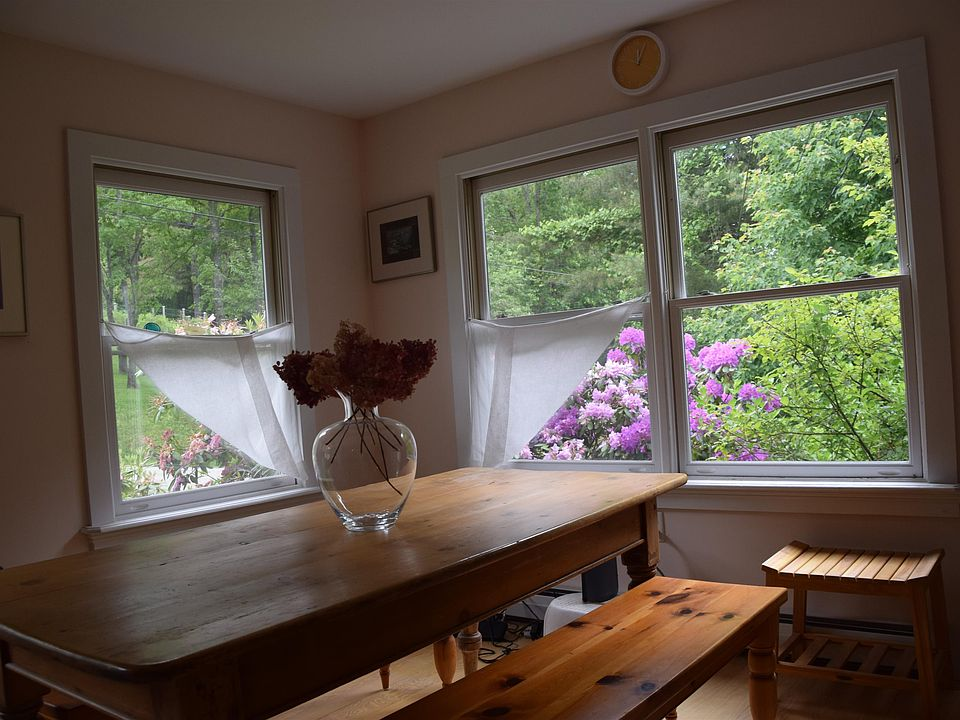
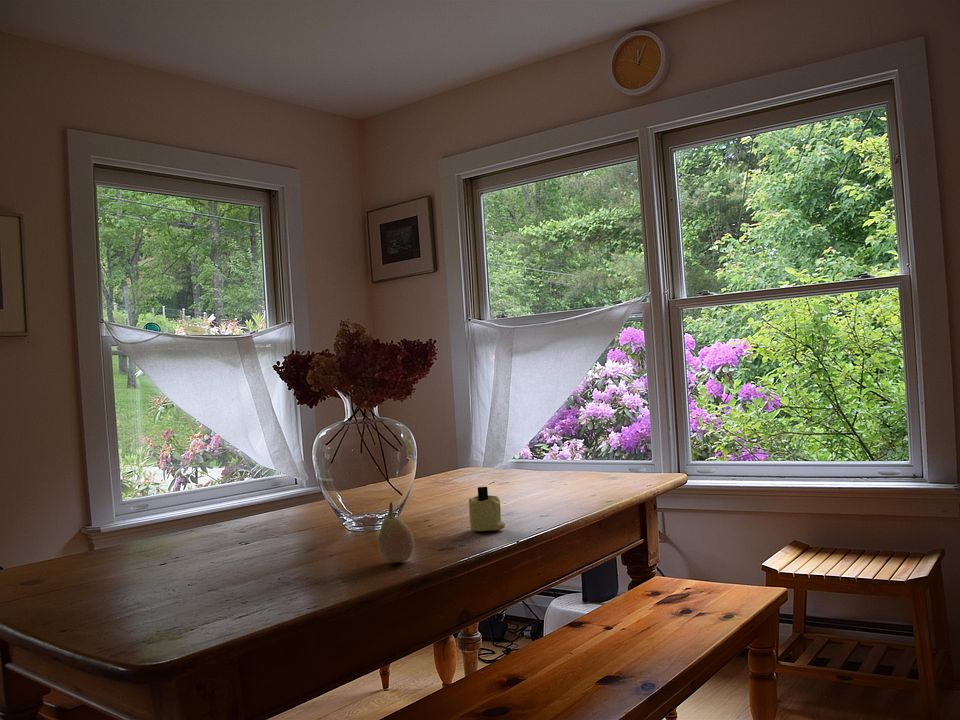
+ candle (484, 508)
+ fruit (395, 532)
